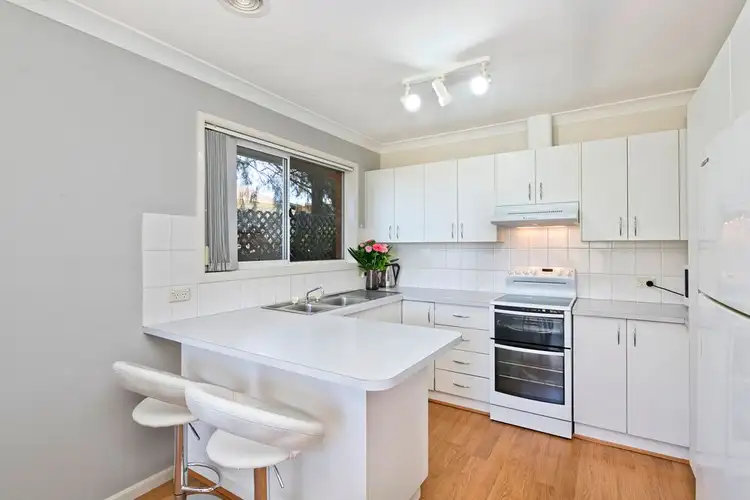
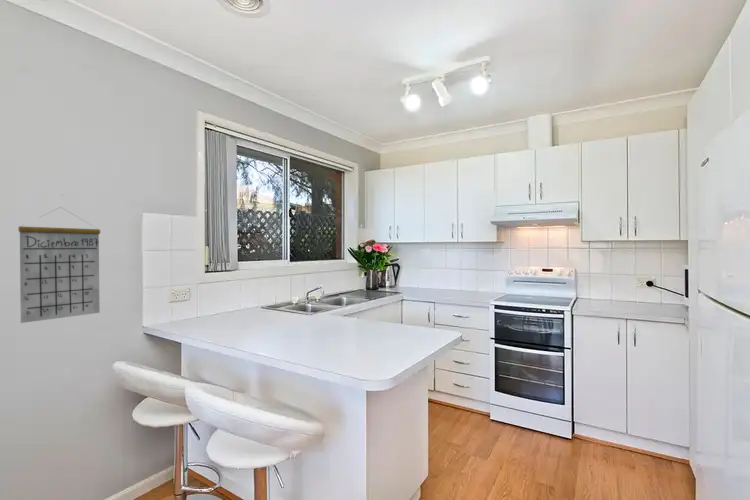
+ calendar (62, 262)
